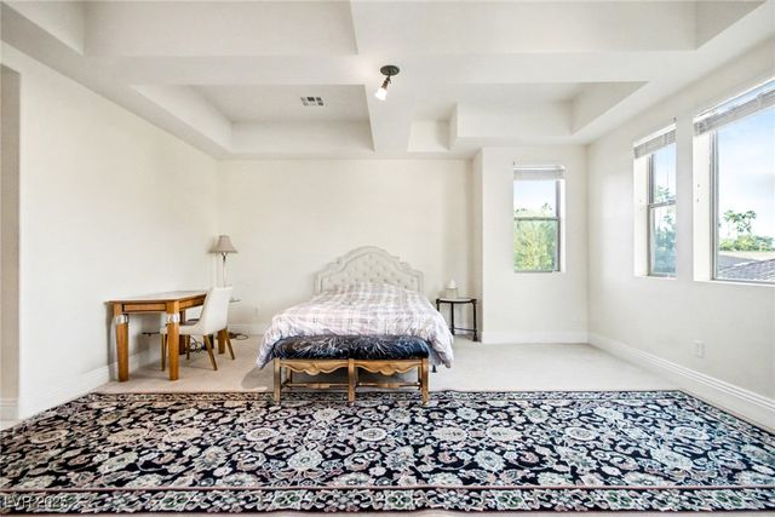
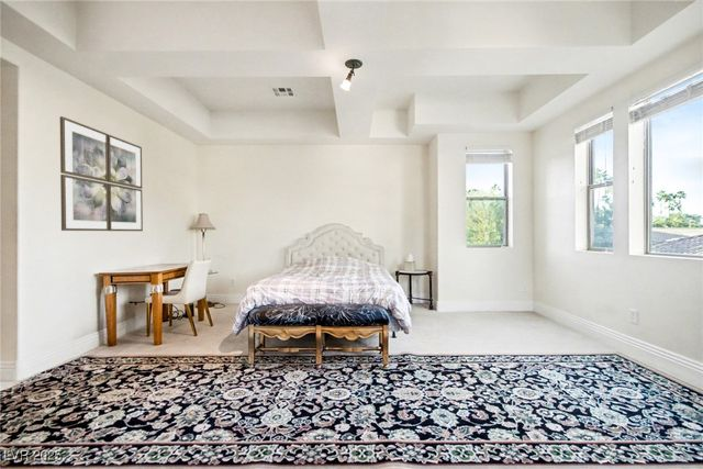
+ wall art (107, 181)
